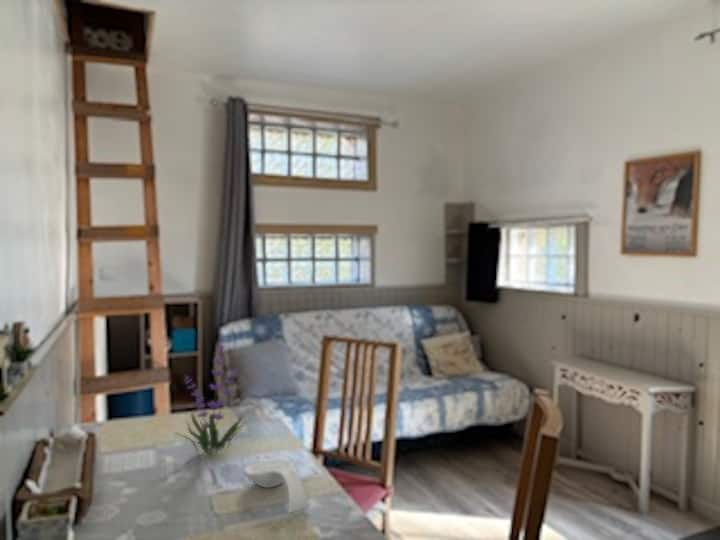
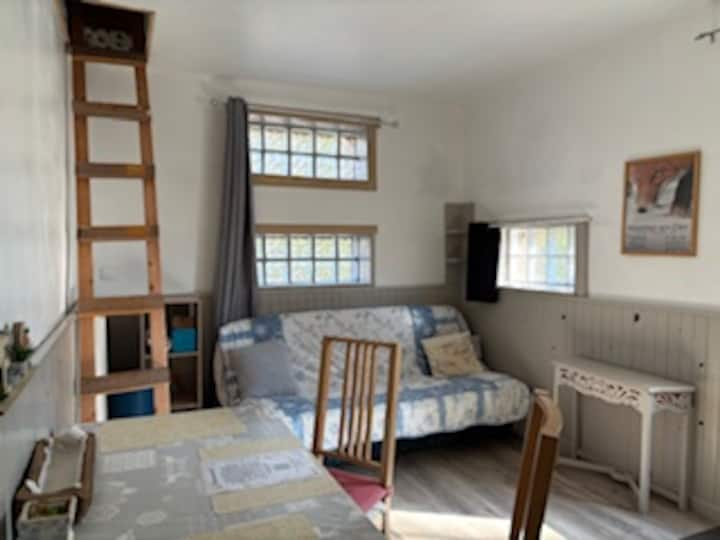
- plant (211, 401)
- spoon rest (278, 476)
